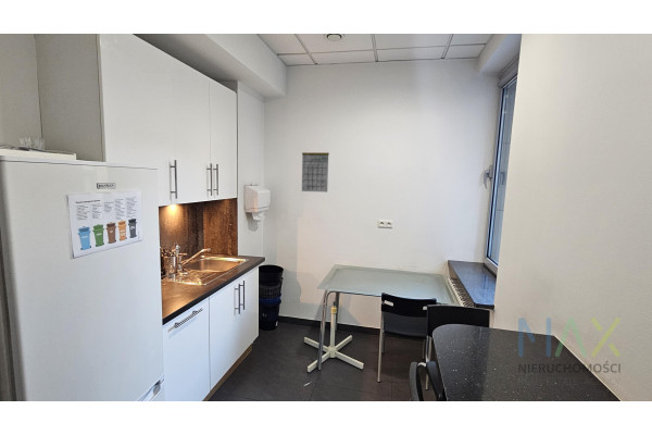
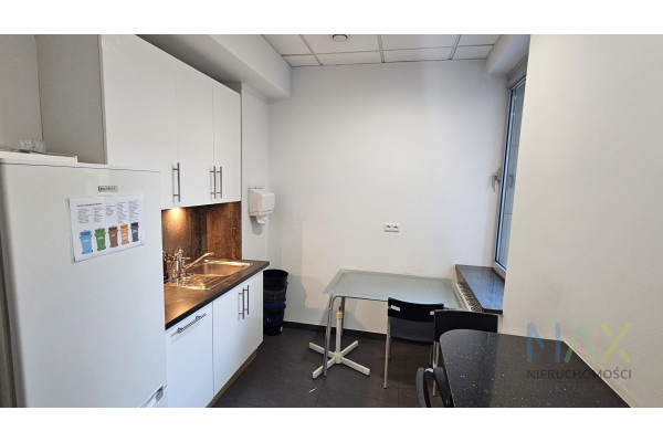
- calendar (315, 167)
